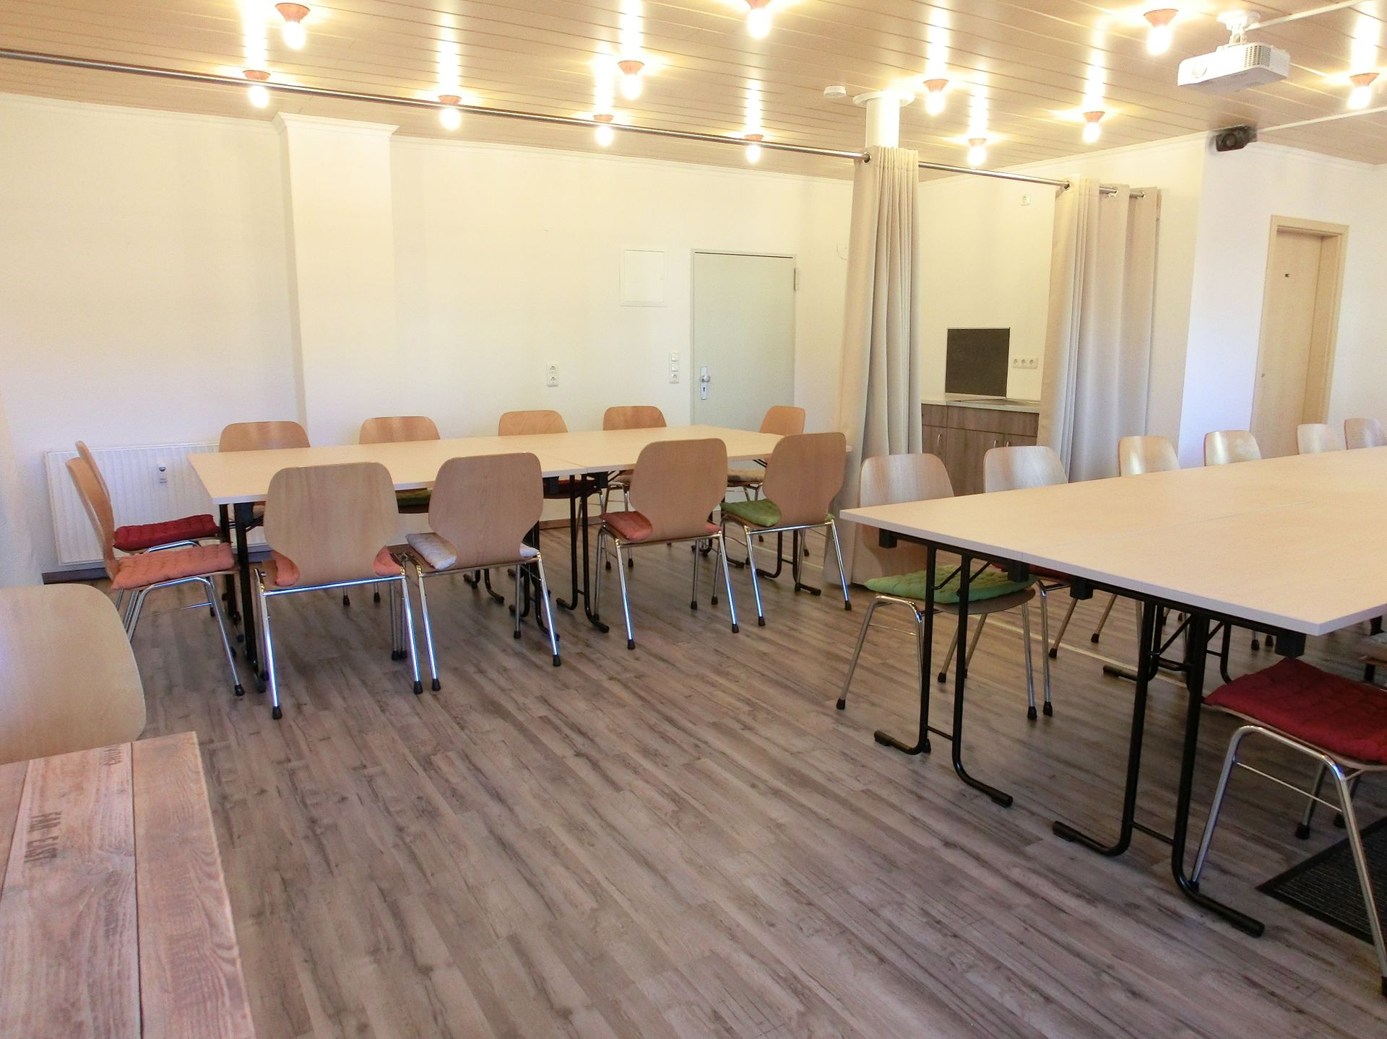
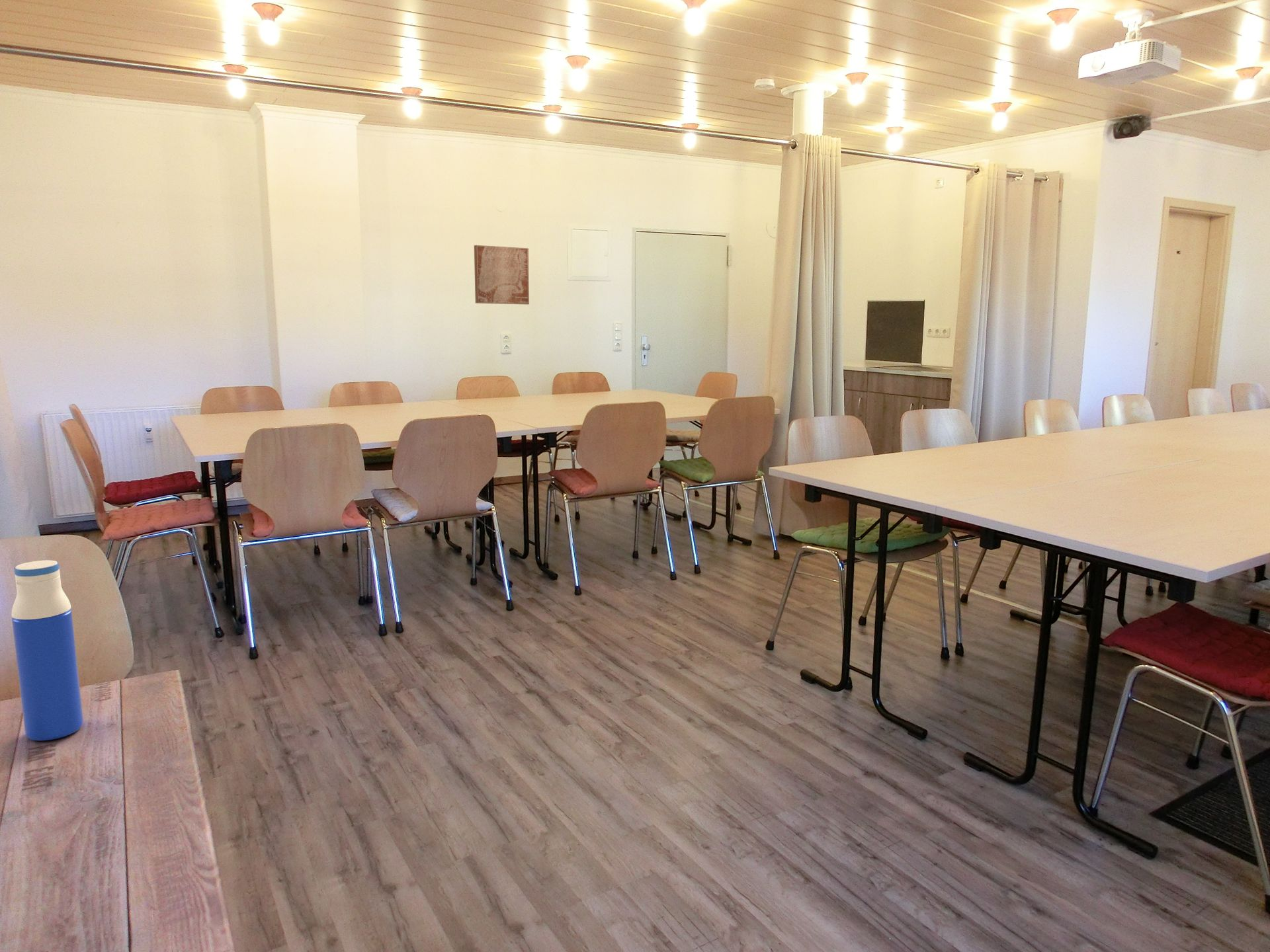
+ wall art (502, 275)
+ water bottle (46, 649)
